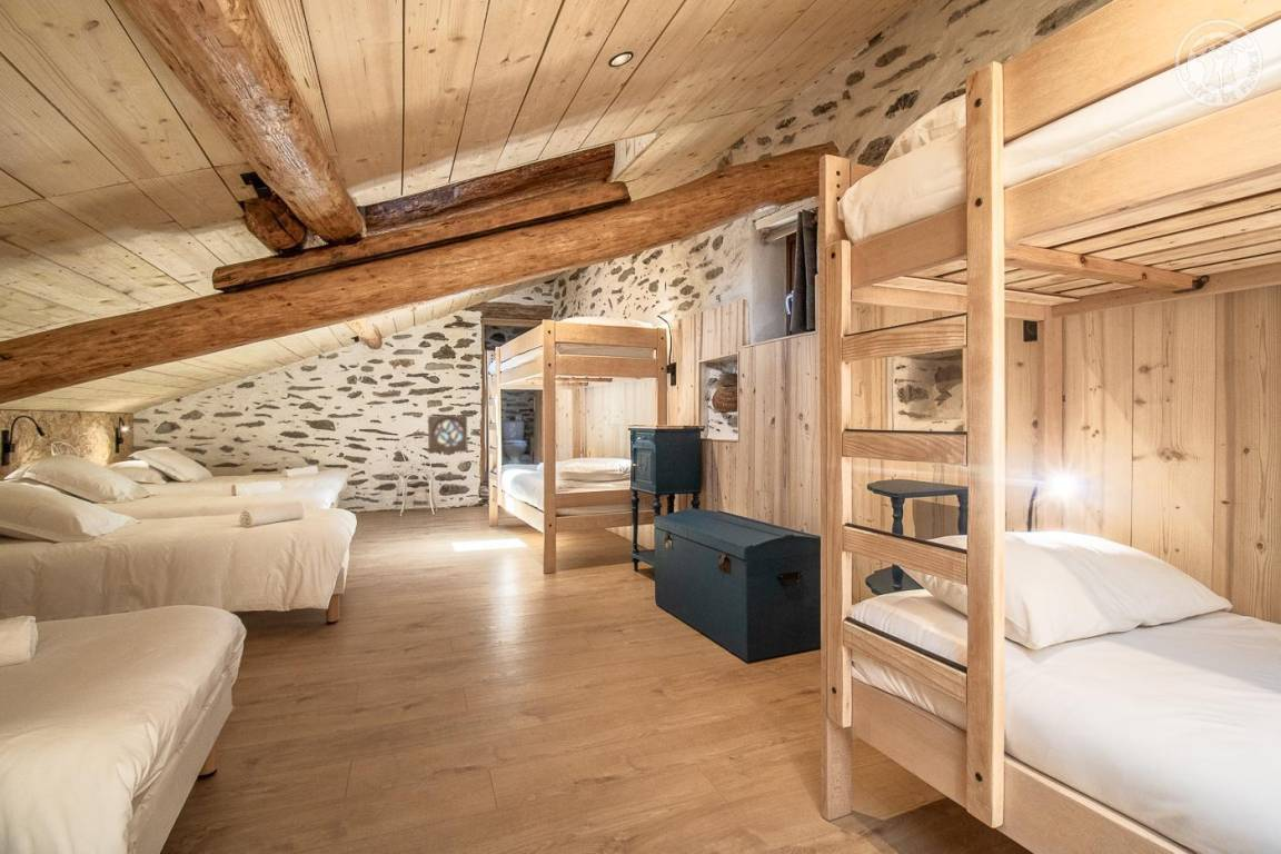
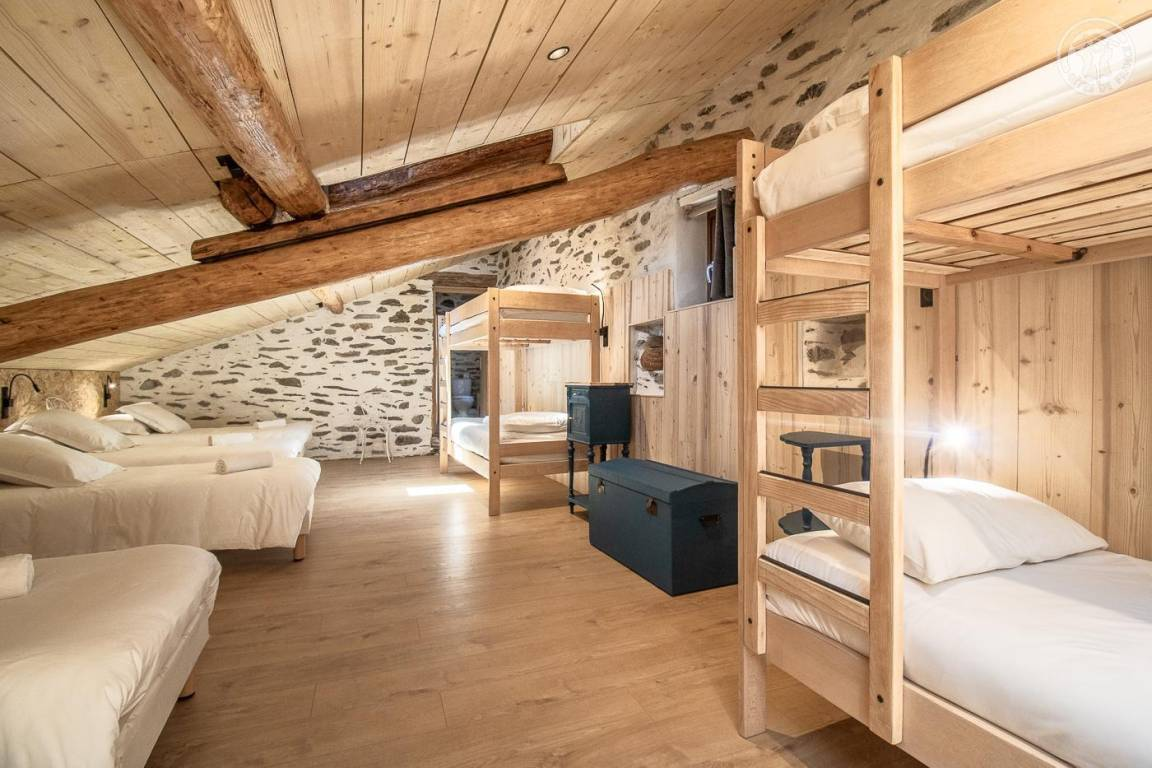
- wall ornament (447, 434)
